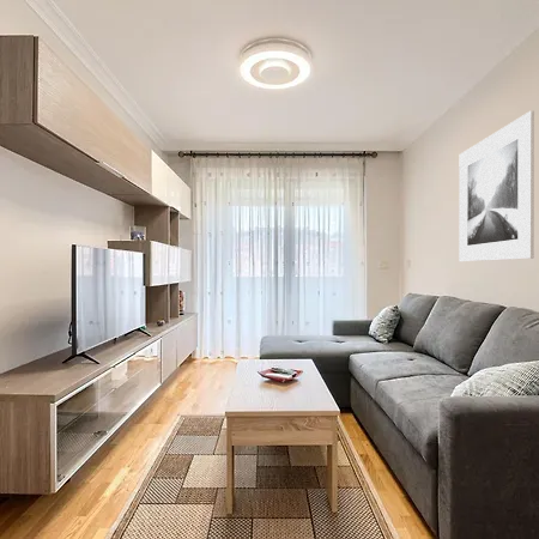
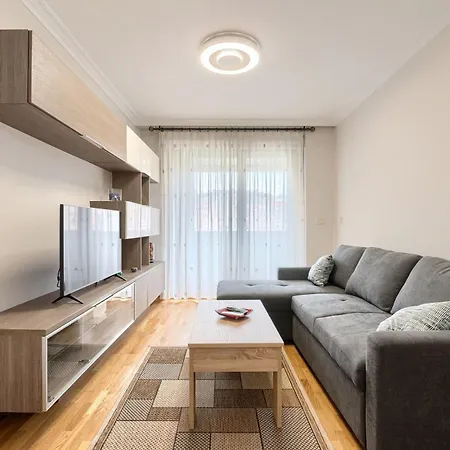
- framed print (490, 198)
